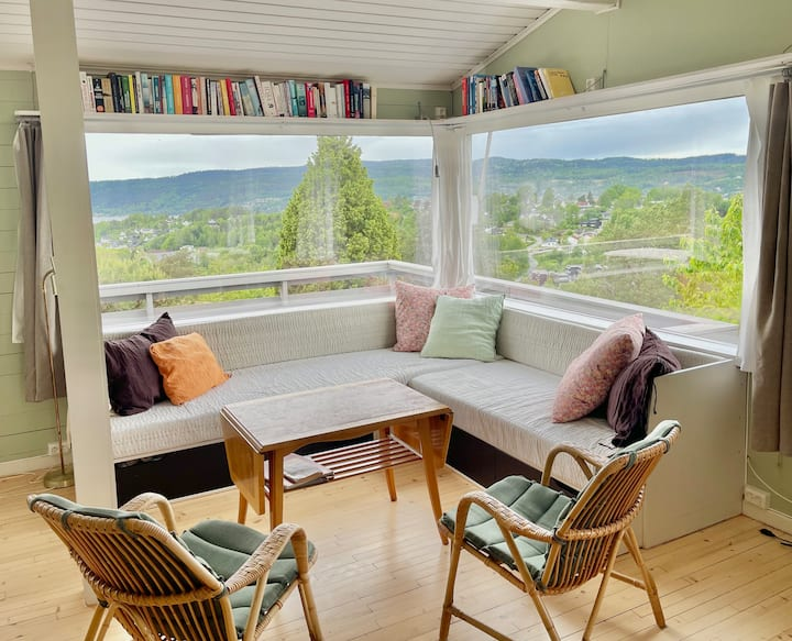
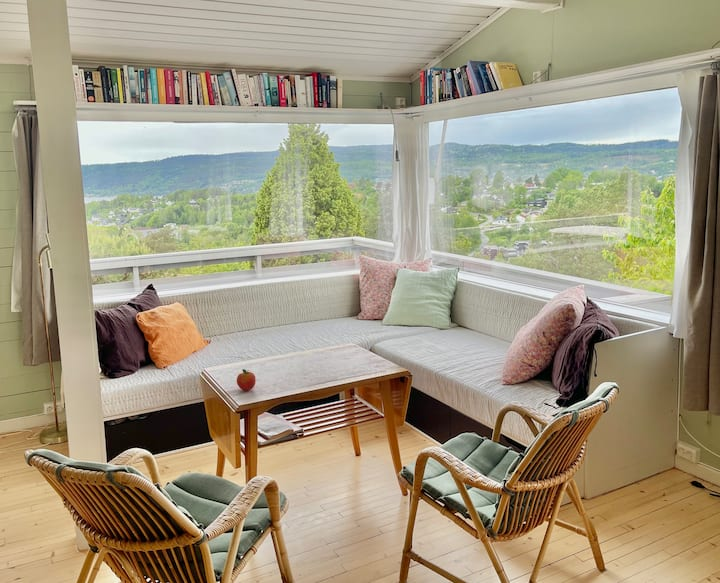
+ fruit (245, 379)
